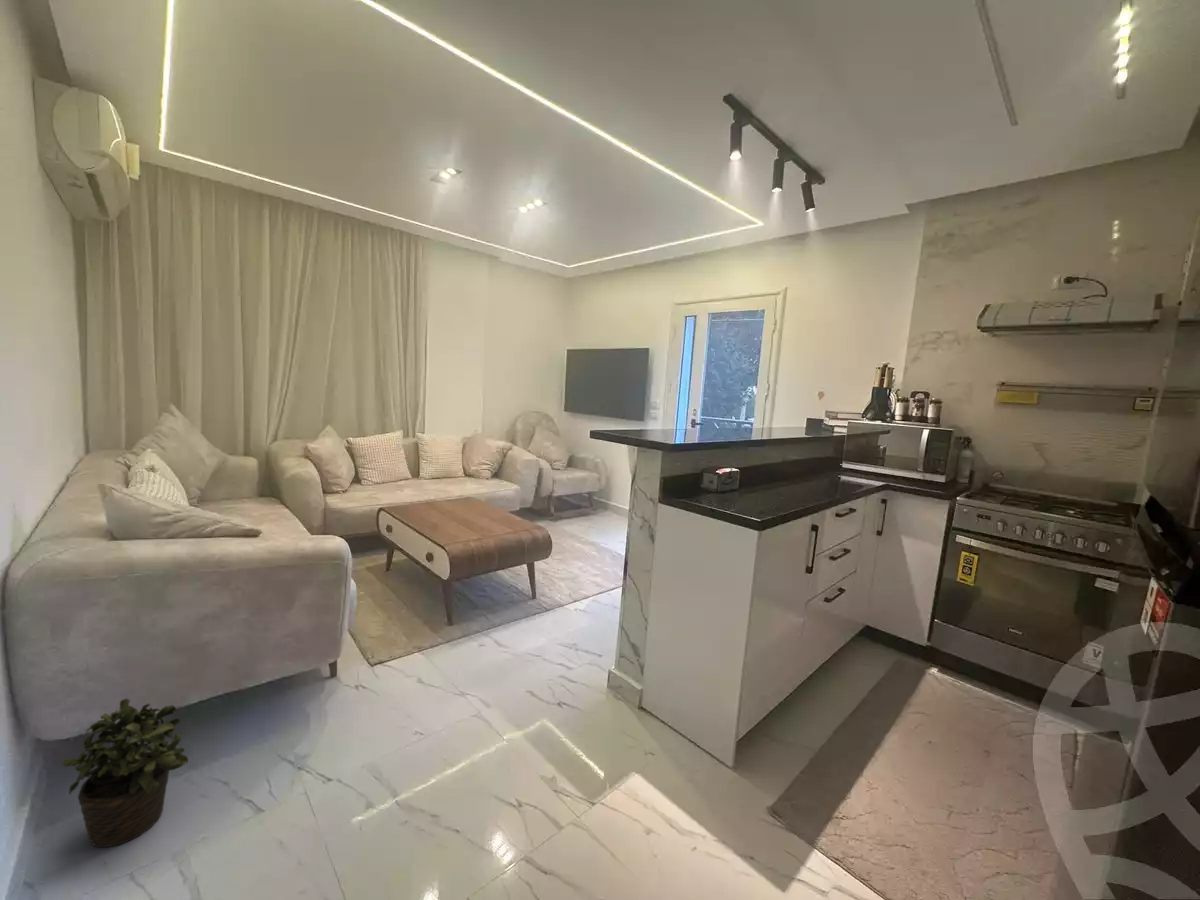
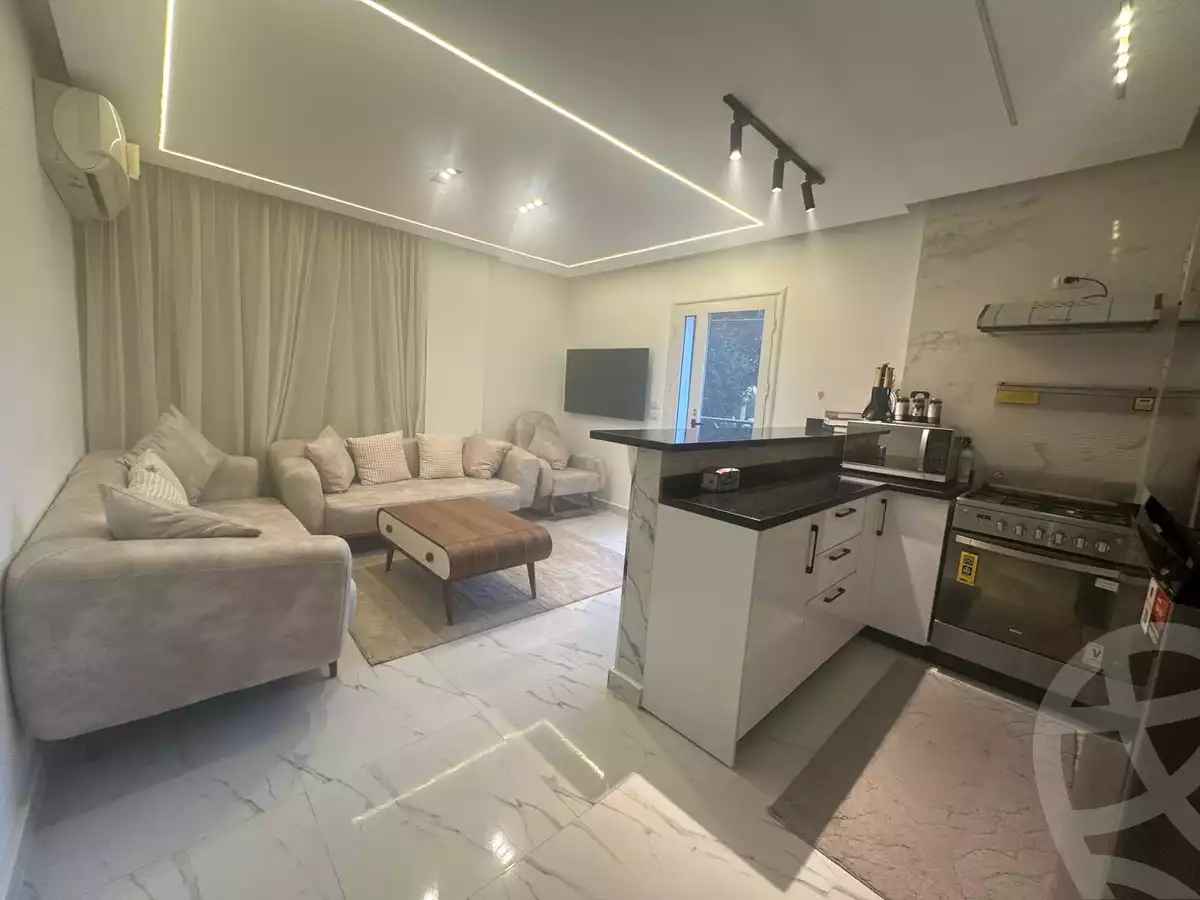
- potted plant (128, 762)
